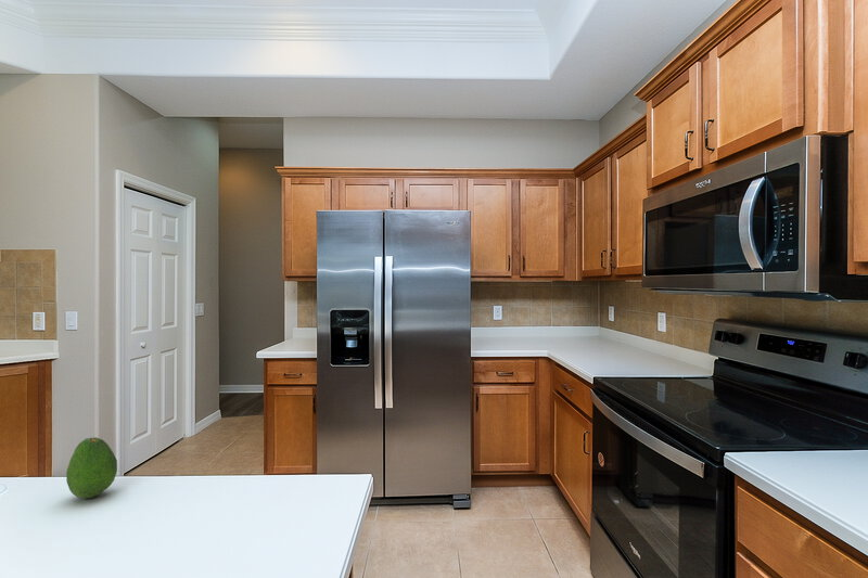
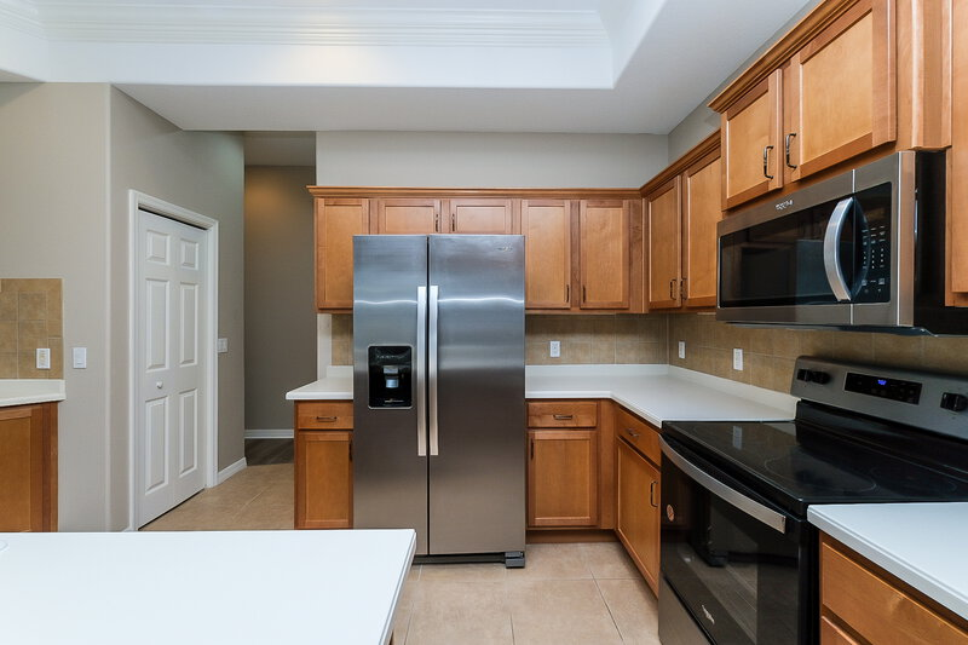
- fruit (92, 466)
